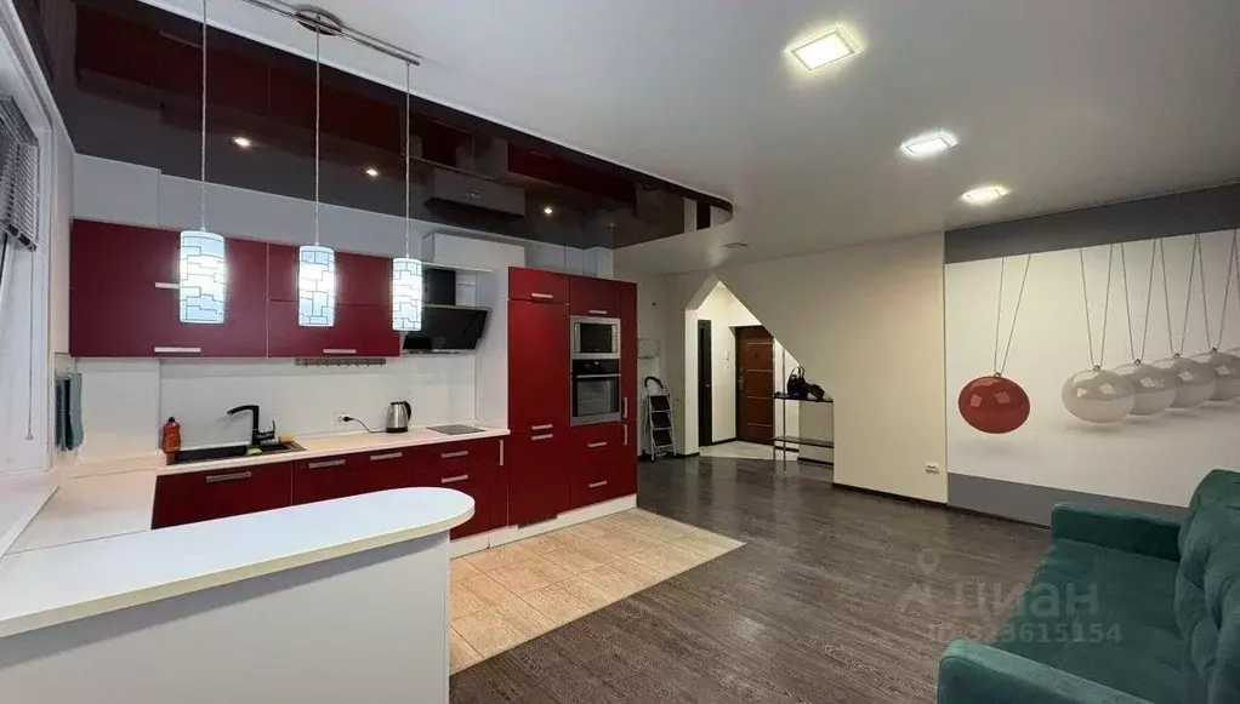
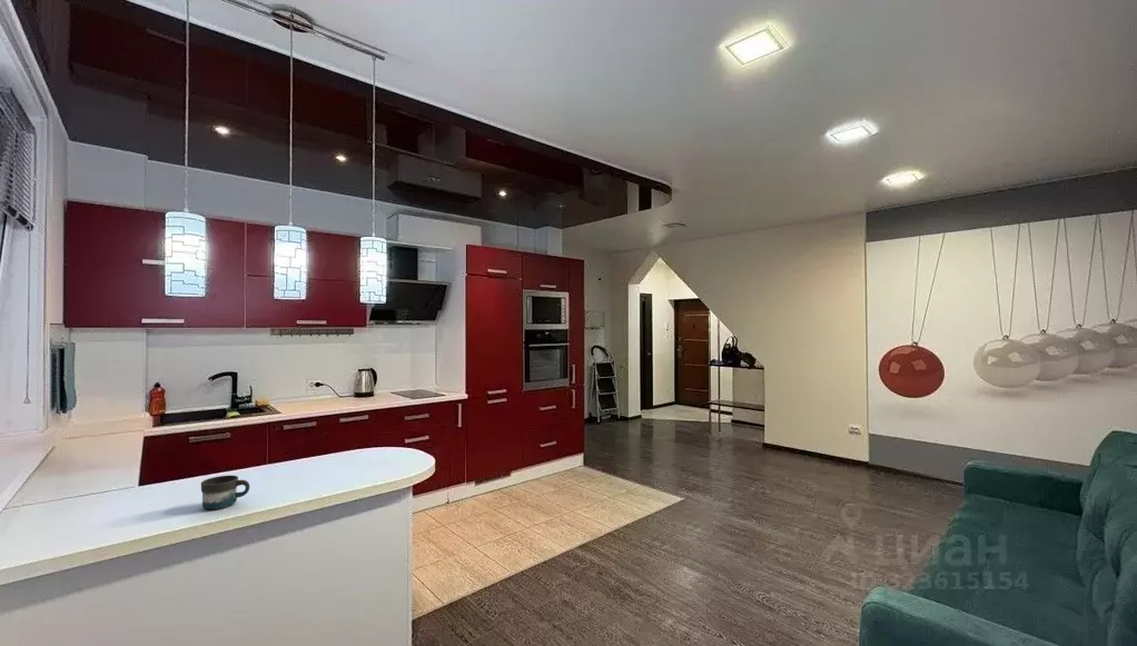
+ mug (224, 491)
